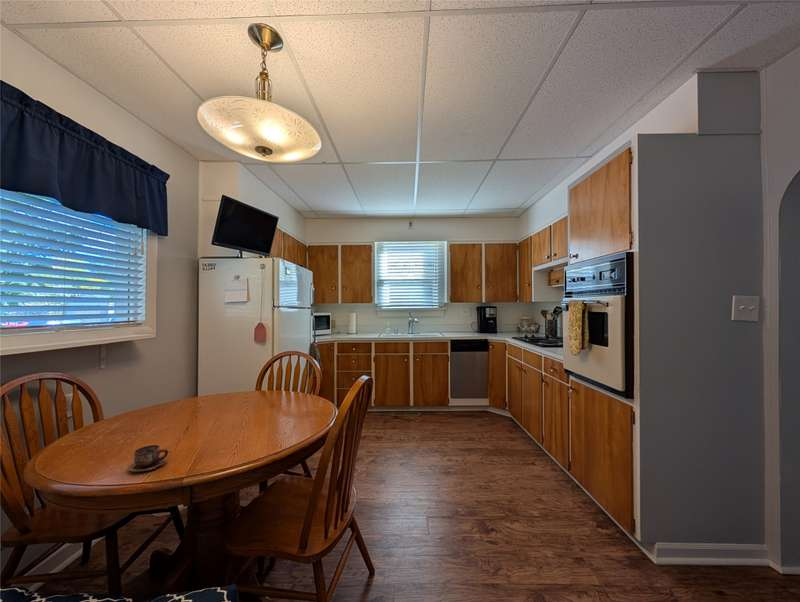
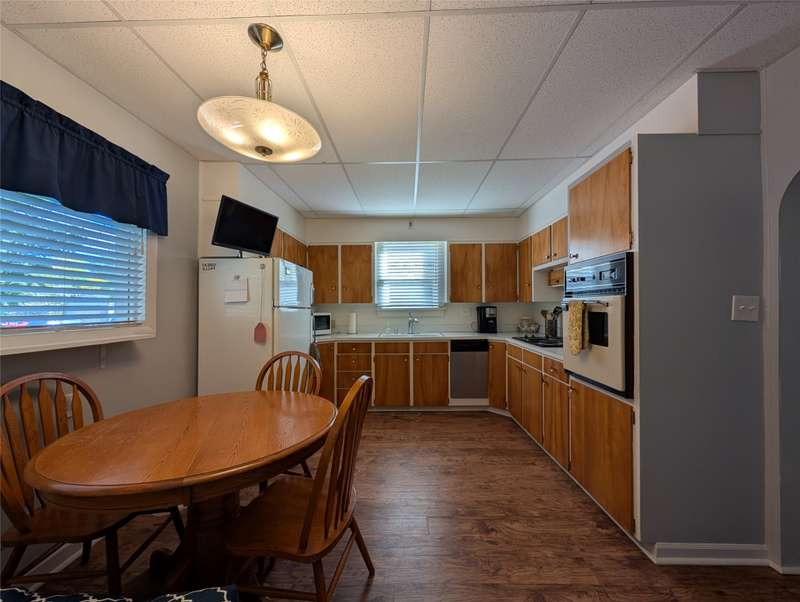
- cup (148, 457)
